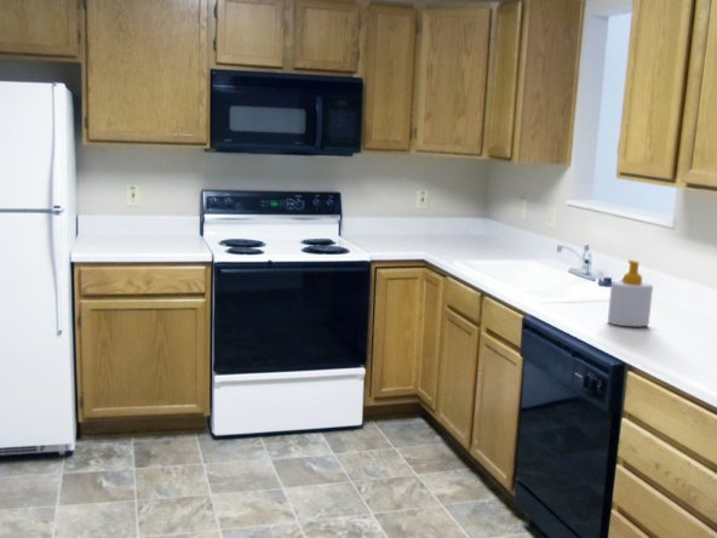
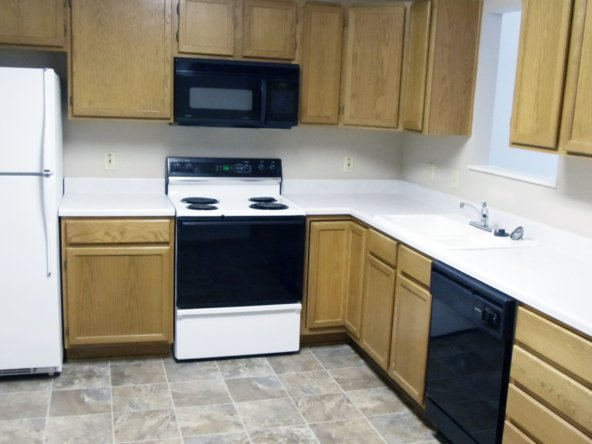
- soap bottle (631, 292)
